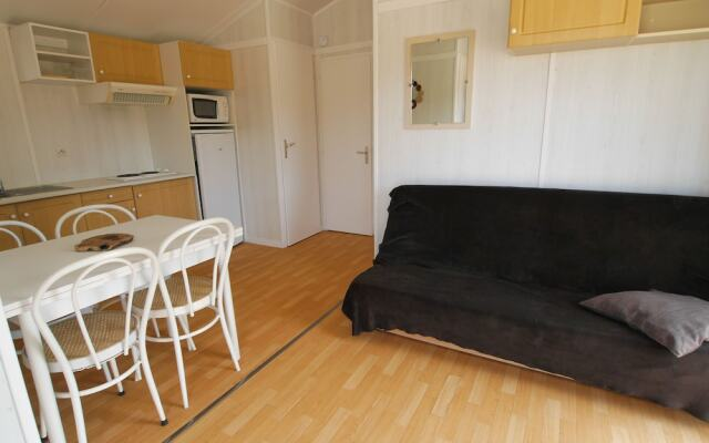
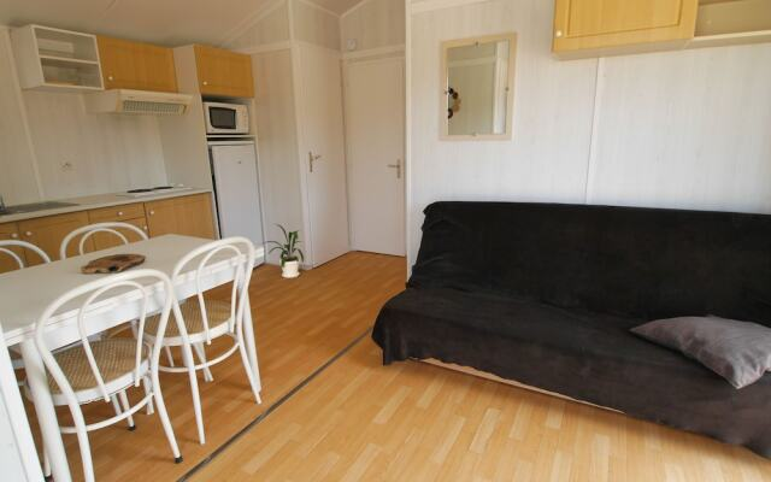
+ house plant (287, 251)
